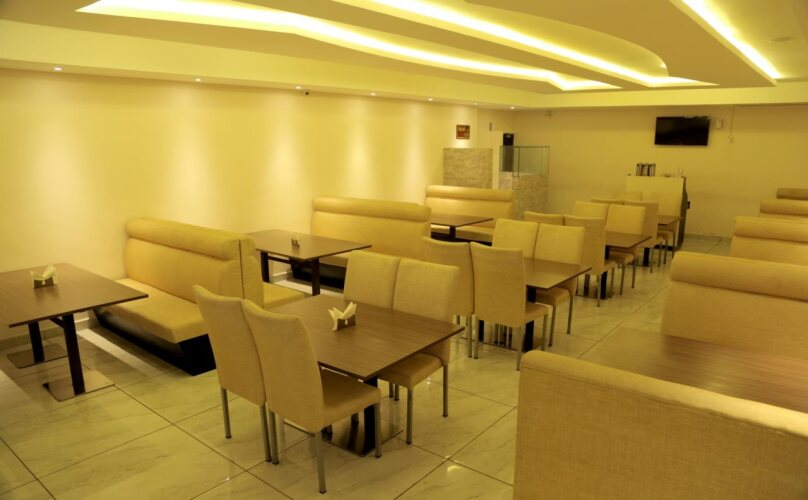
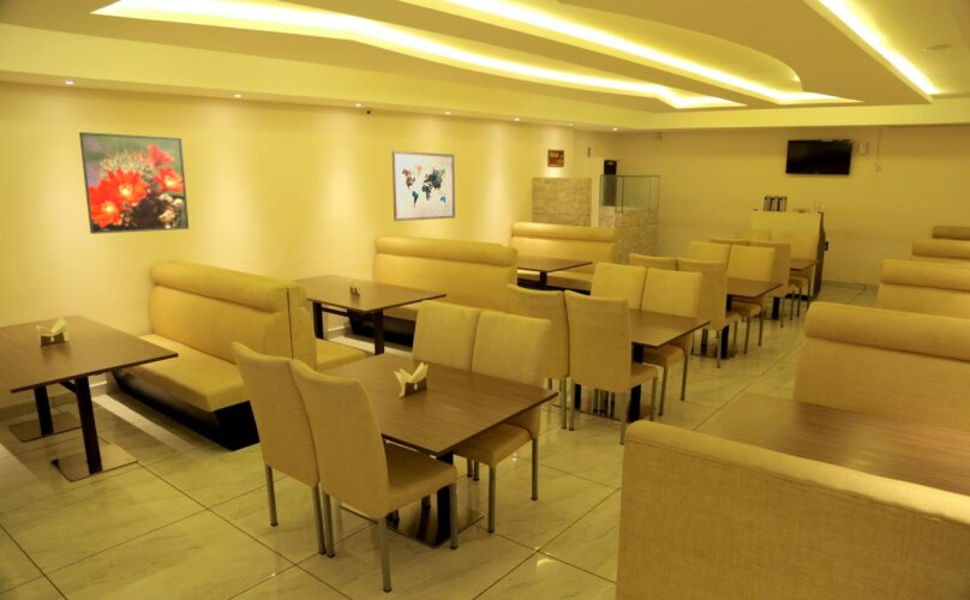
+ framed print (137, 184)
+ wall art (425, 186)
